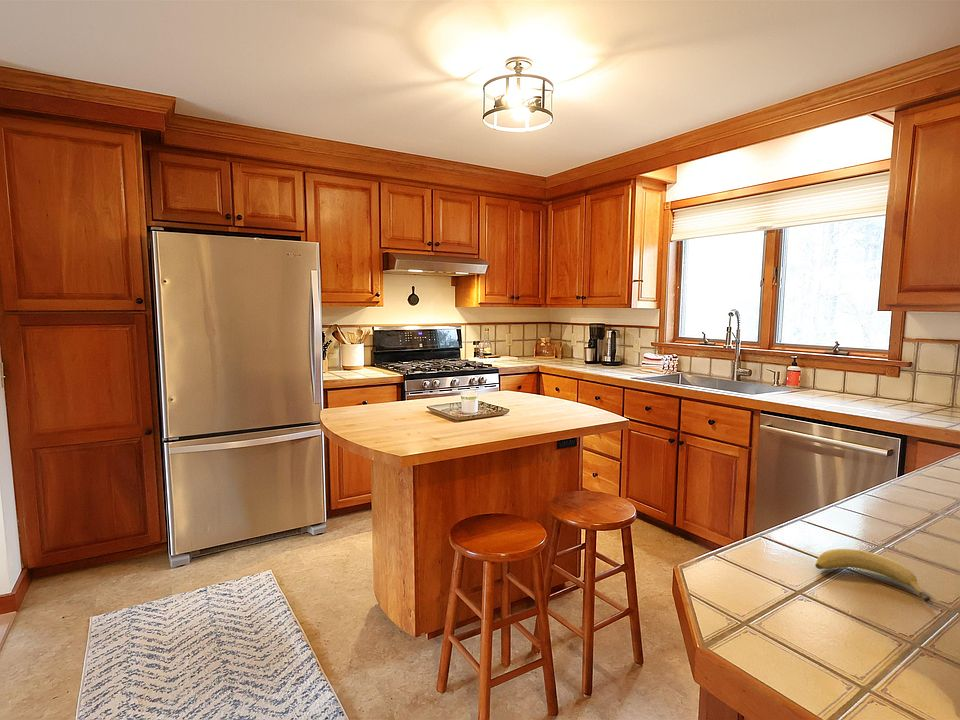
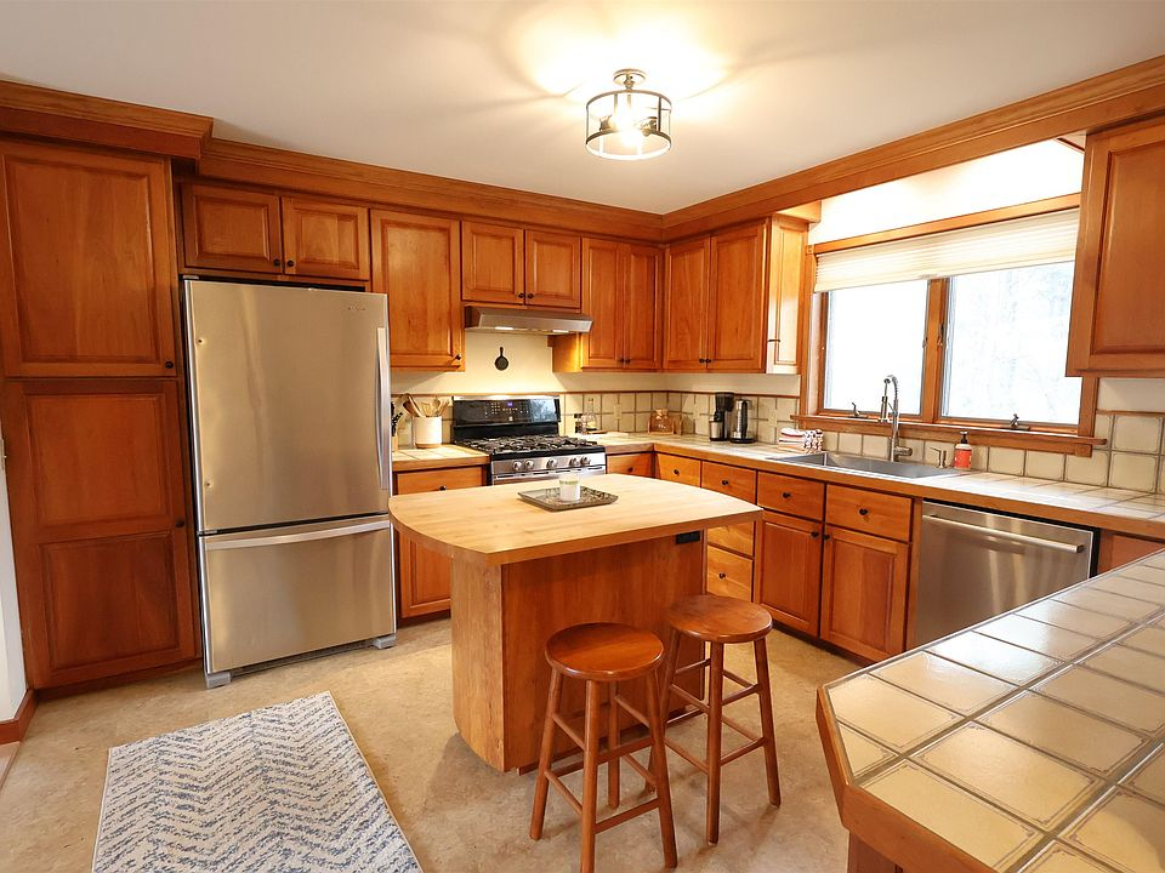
- fruit (871, 568)
